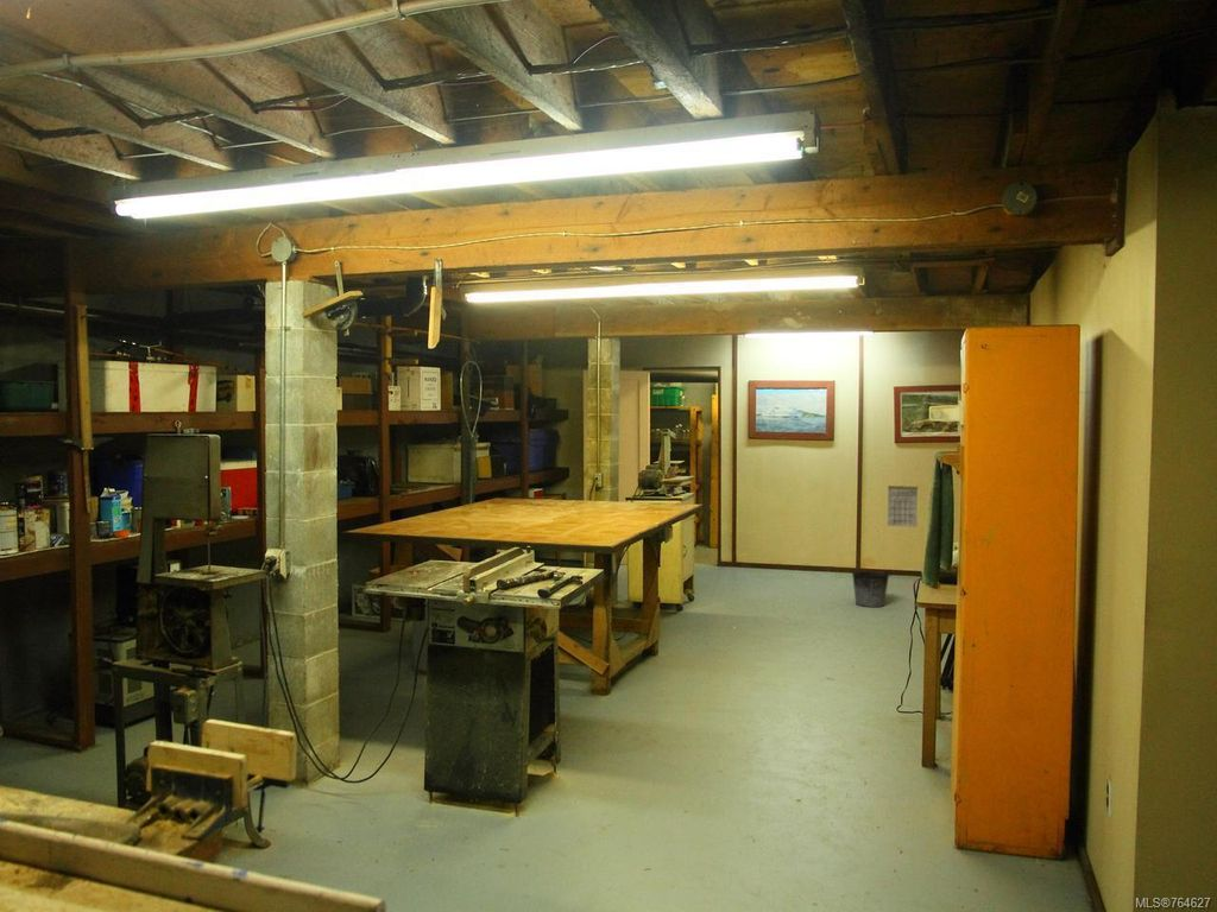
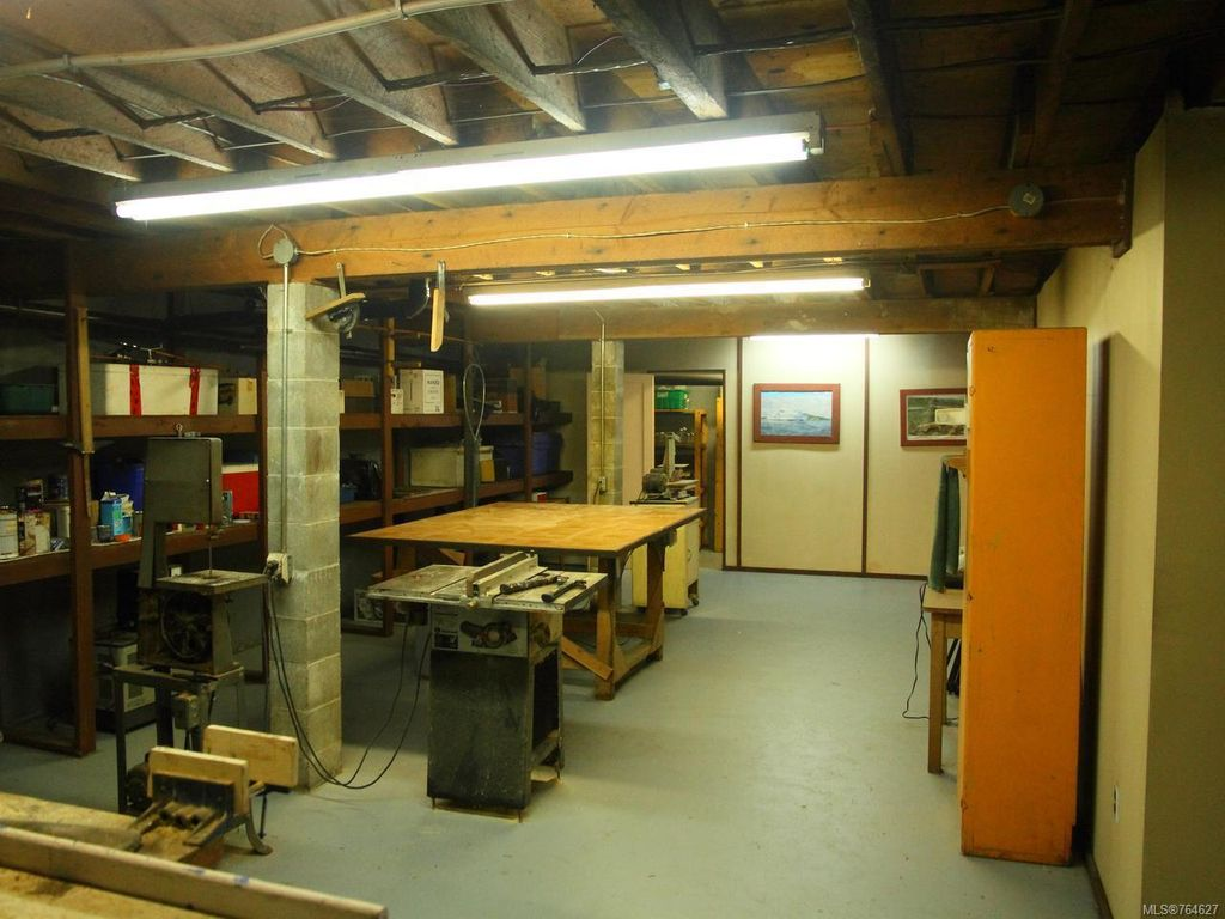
- calendar (902, 501)
- bucket (870, 588)
